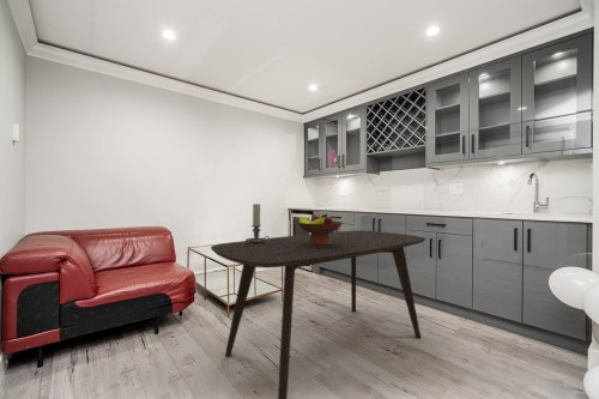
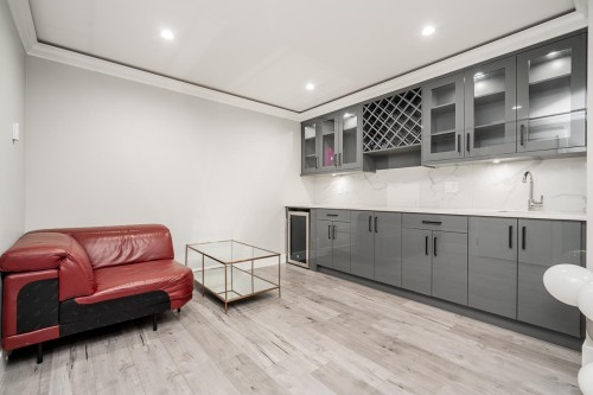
- fruit bowl (319, 228)
- candle holder (258, 222)
- dining table (351, 292)
